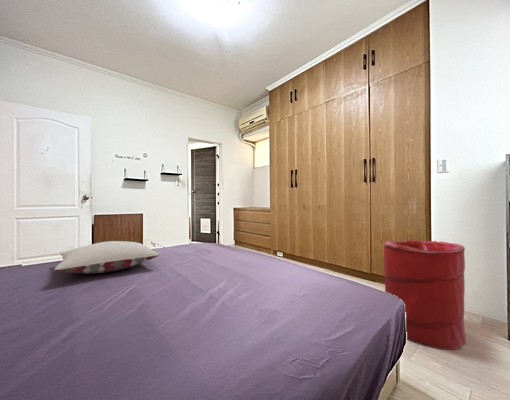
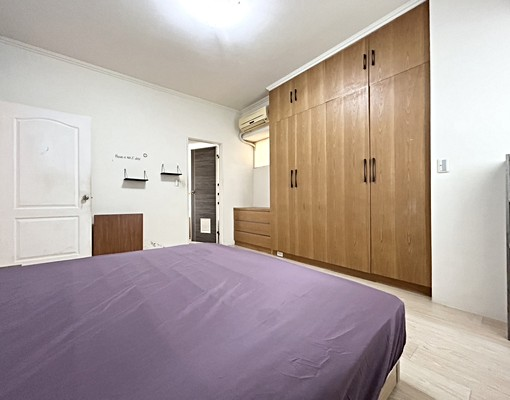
- pillow (108, 254)
- laundry hamper (421, 284)
